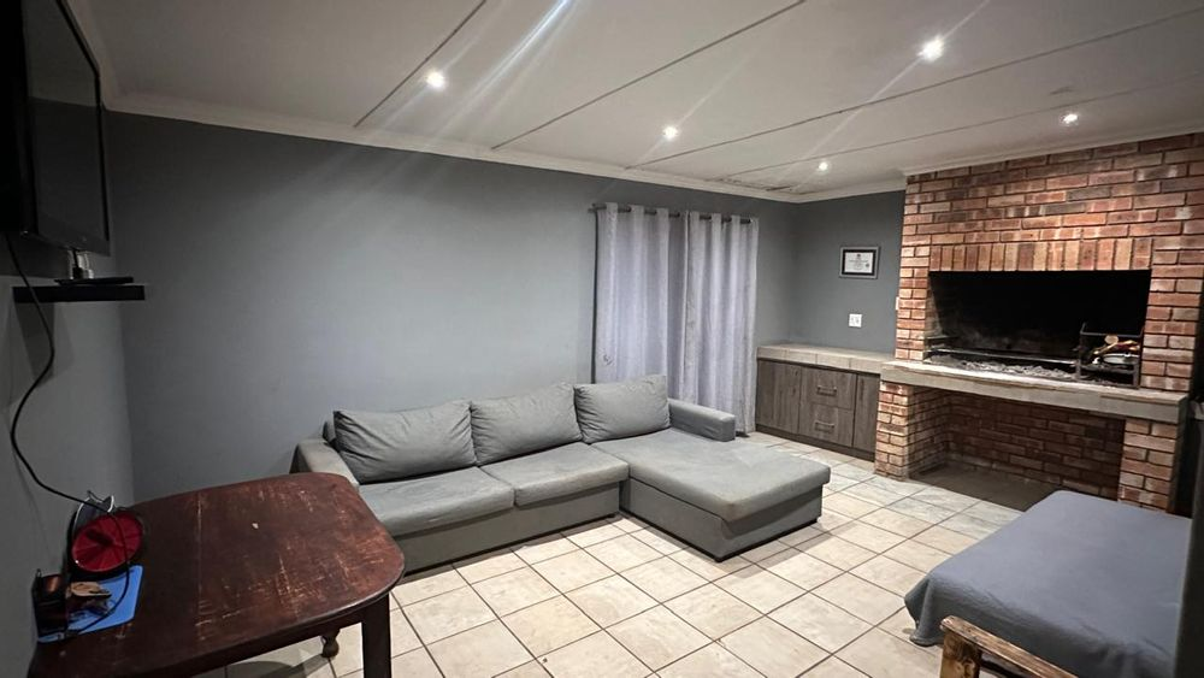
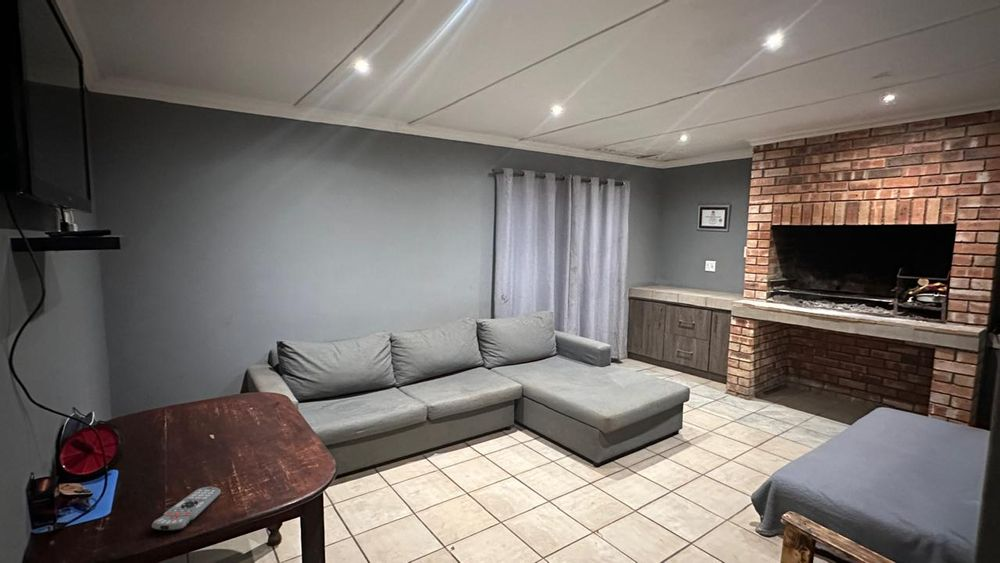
+ remote control (190, 507)
